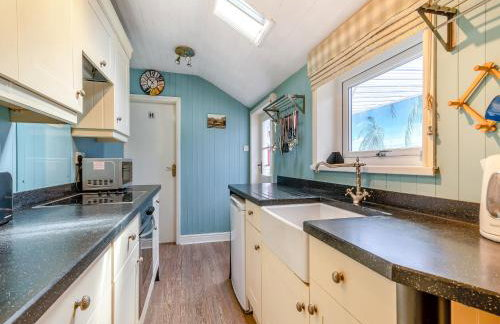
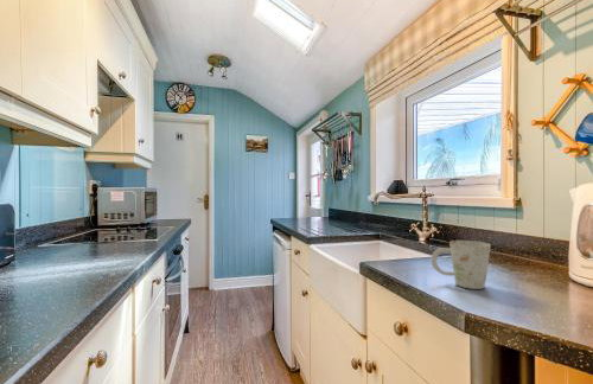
+ mug (459, 263)
